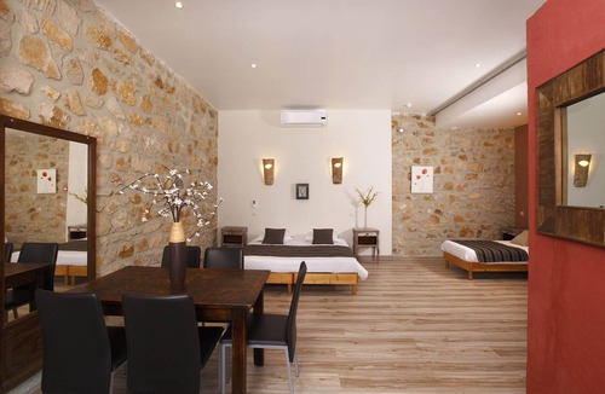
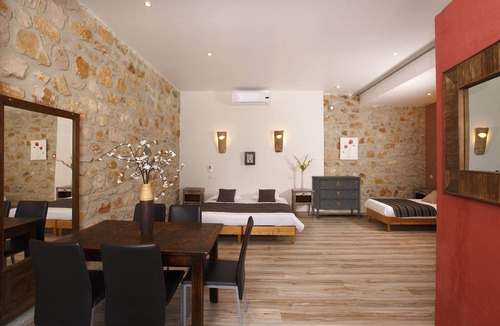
+ dresser (335, 196)
